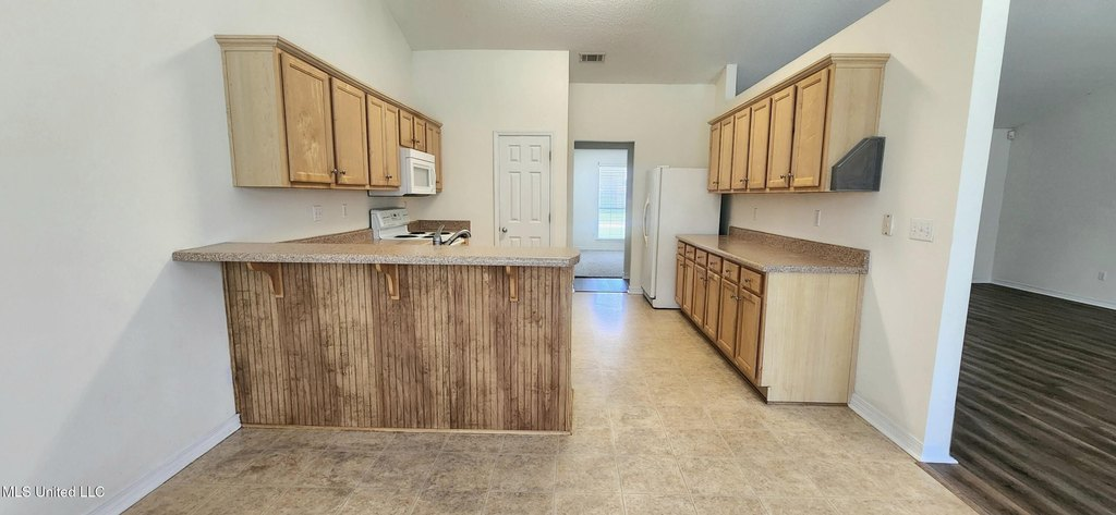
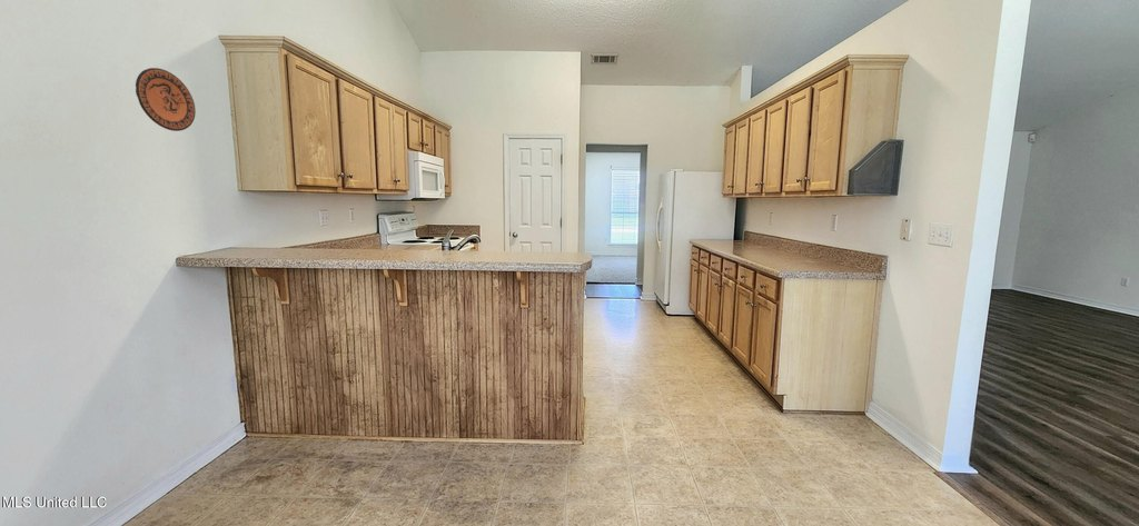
+ decorative plate (166, 100)
